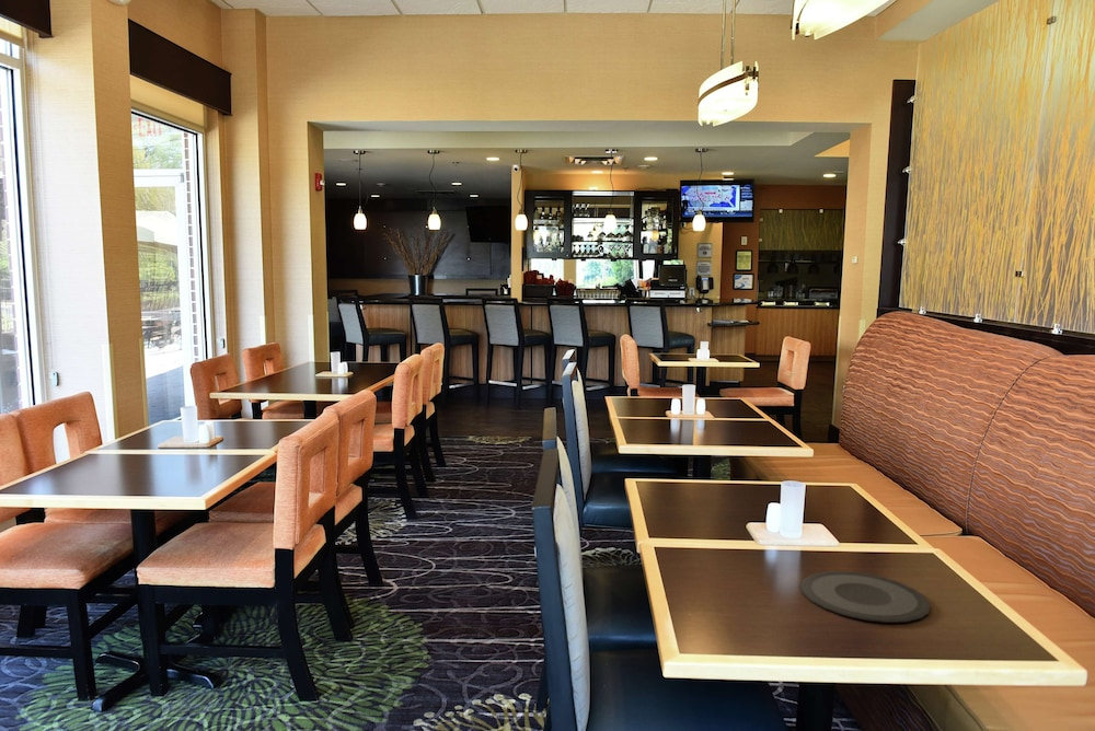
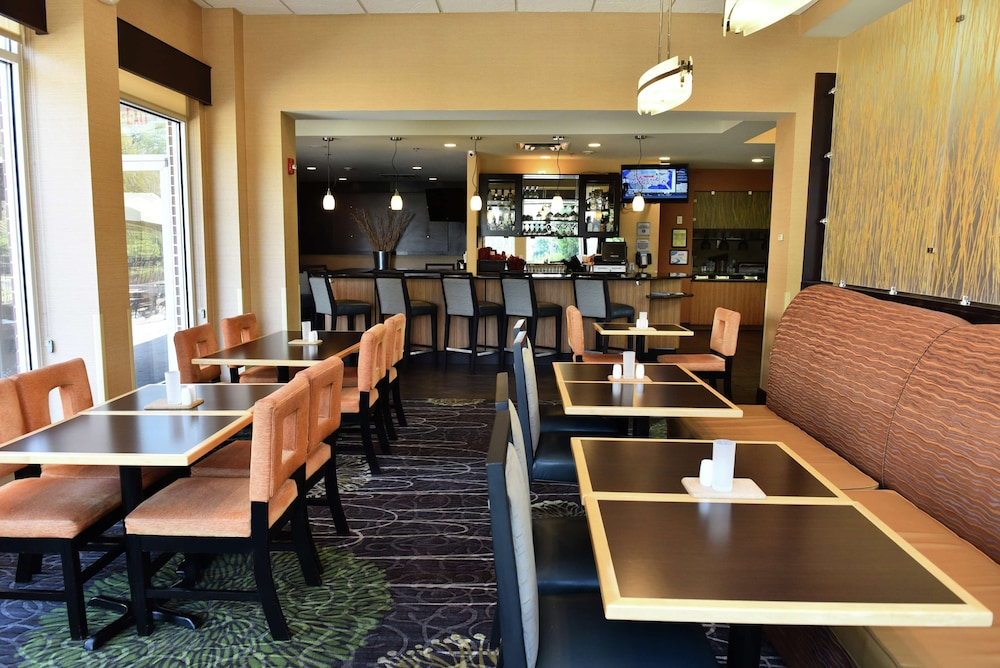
- plate (863, 594)
